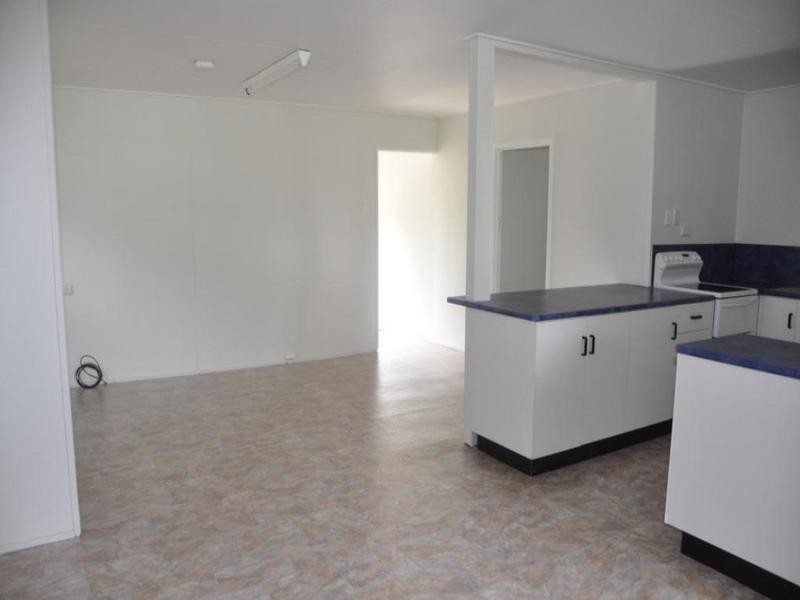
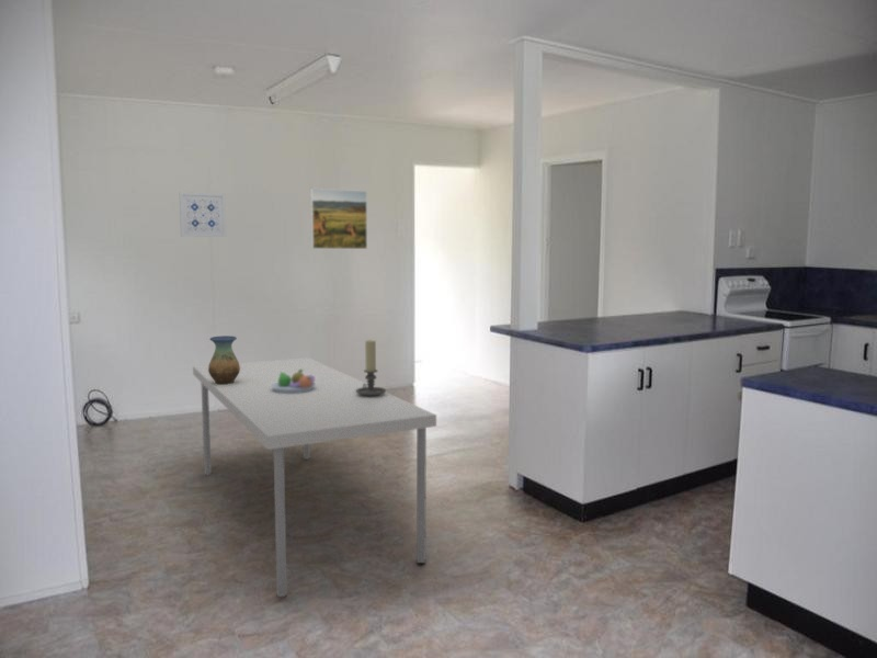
+ fruit bowl (293, 379)
+ dining table (294, 445)
+ vase (224, 360)
+ candle holder (369, 366)
+ wall art (203, 215)
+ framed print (339, 219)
